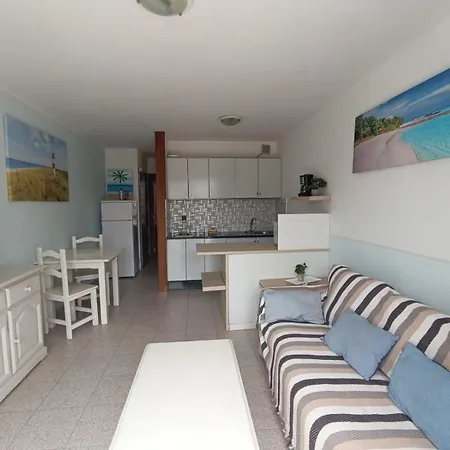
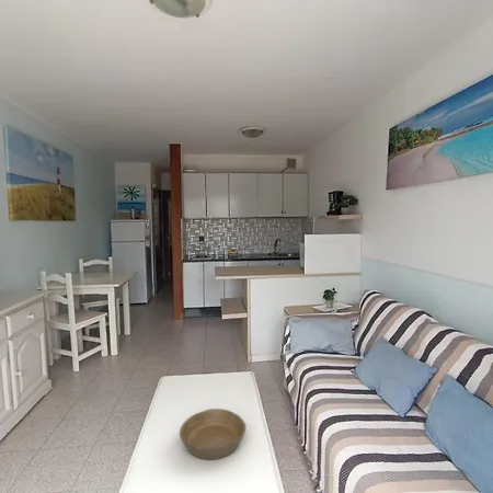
+ bowl (213, 434)
